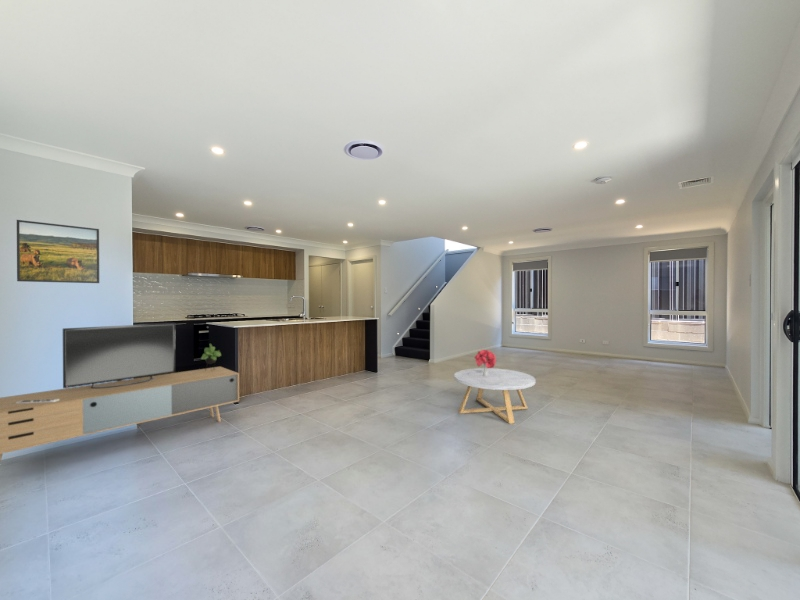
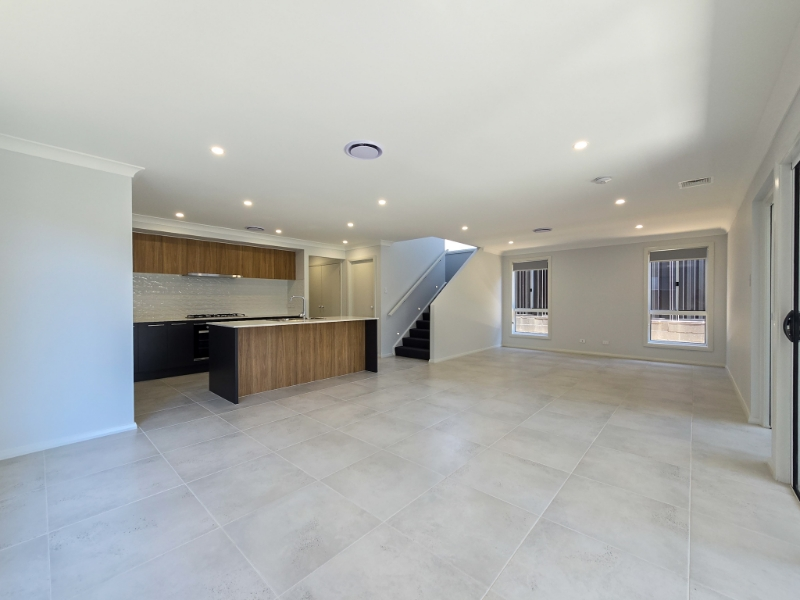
- bouquet (486, 362)
- coffee table (495, 389)
- media console (124, 383)
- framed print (60, 253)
